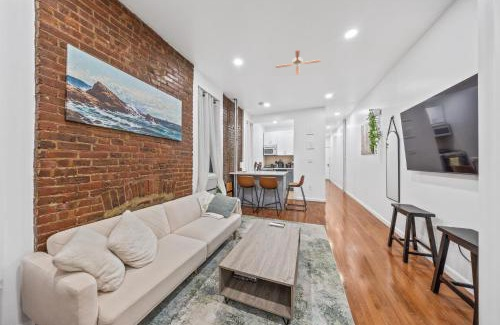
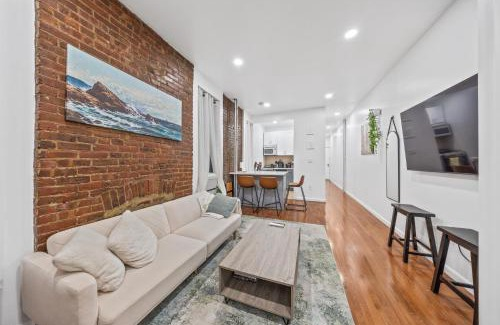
- ceiling fan (297, 63)
